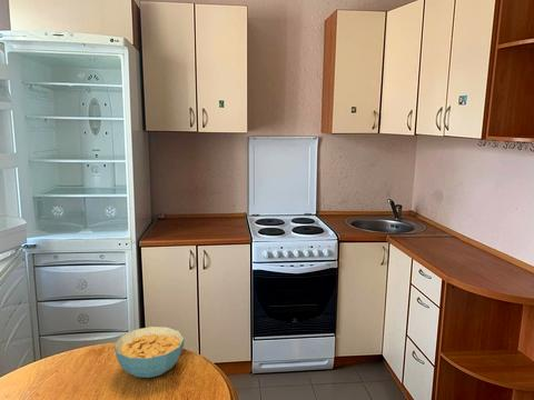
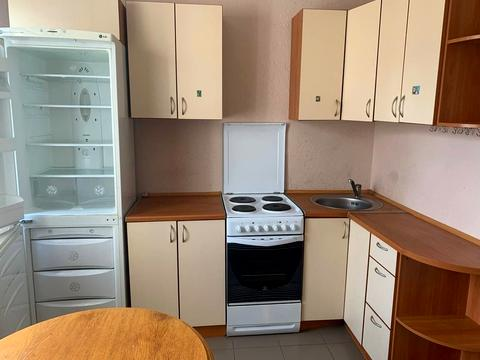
- cereal bowl (150, 357)
